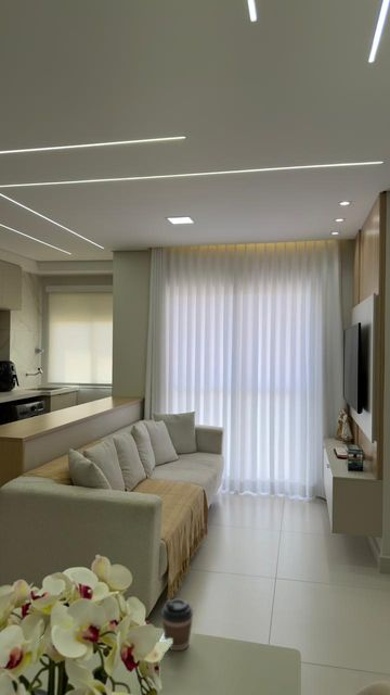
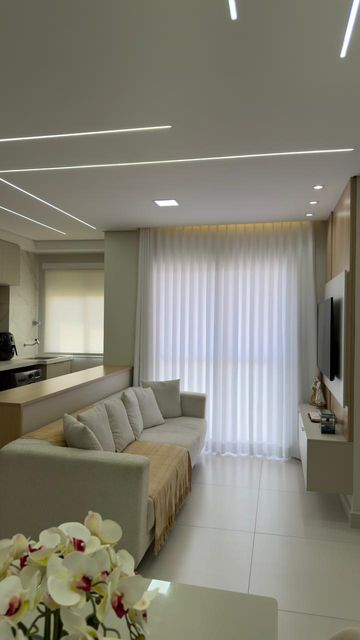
- coffee cup (177, 622)
